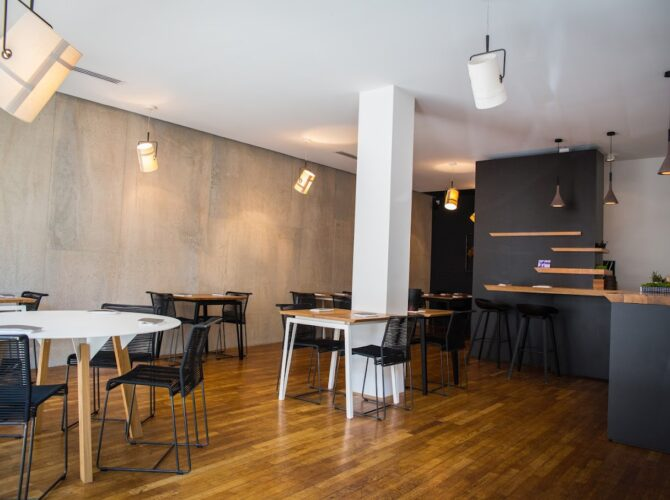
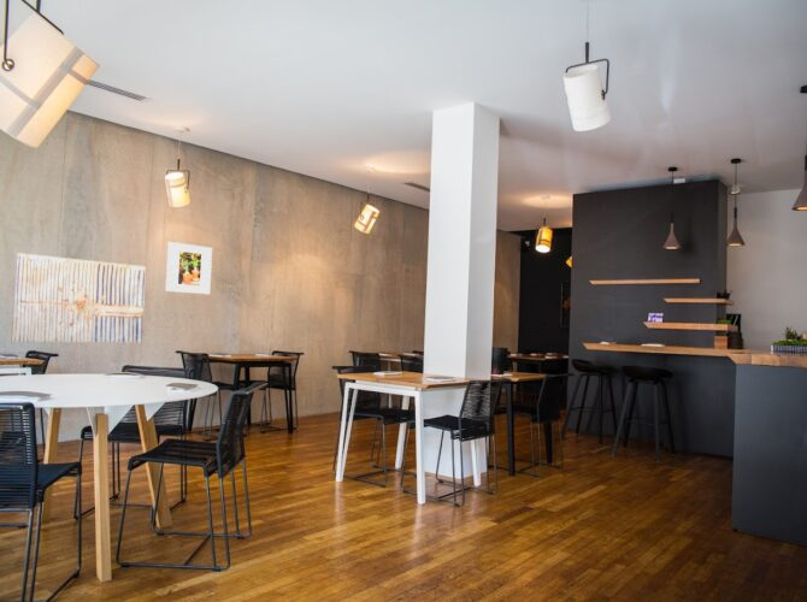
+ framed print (189, 268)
+ wall art (83, 301)
